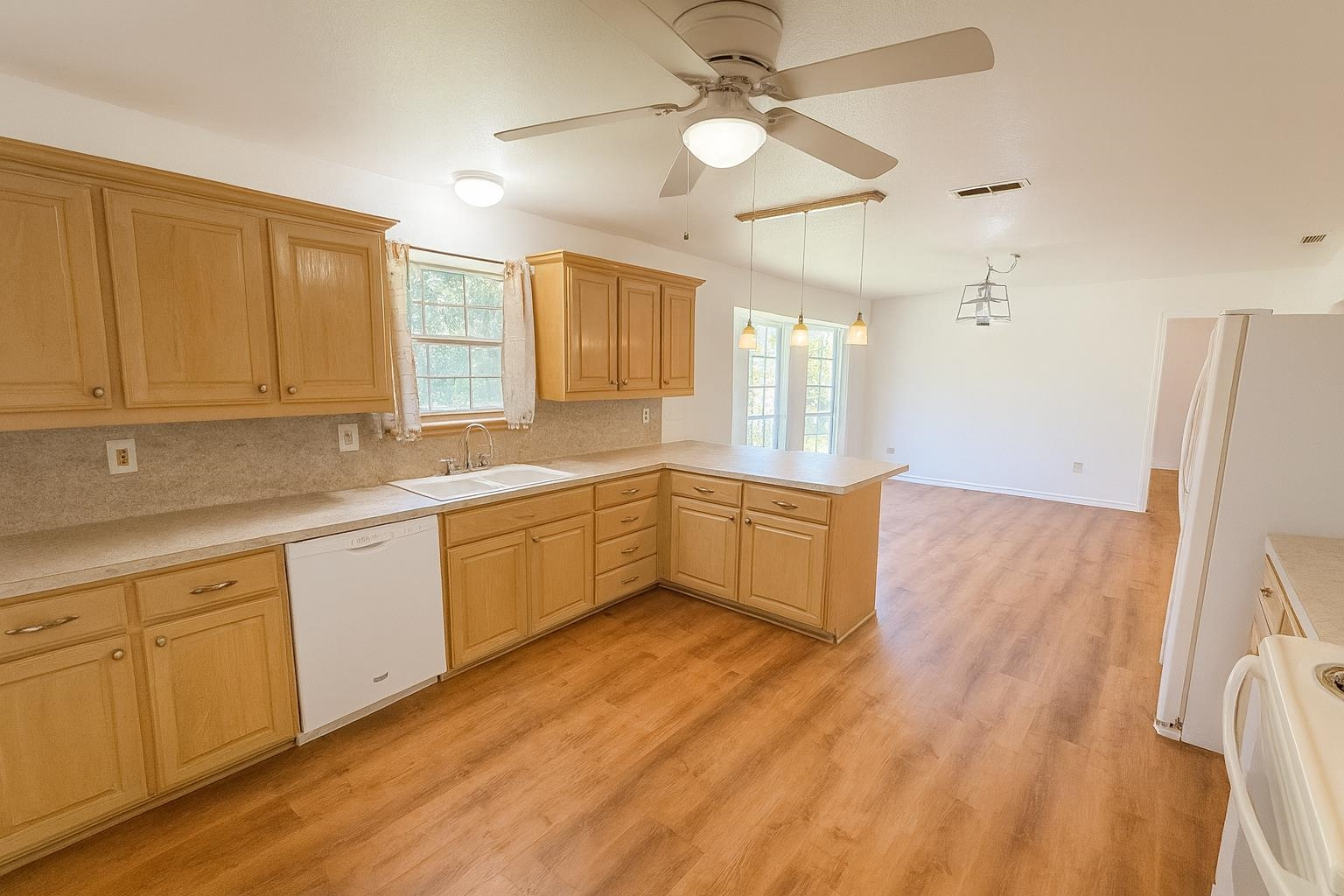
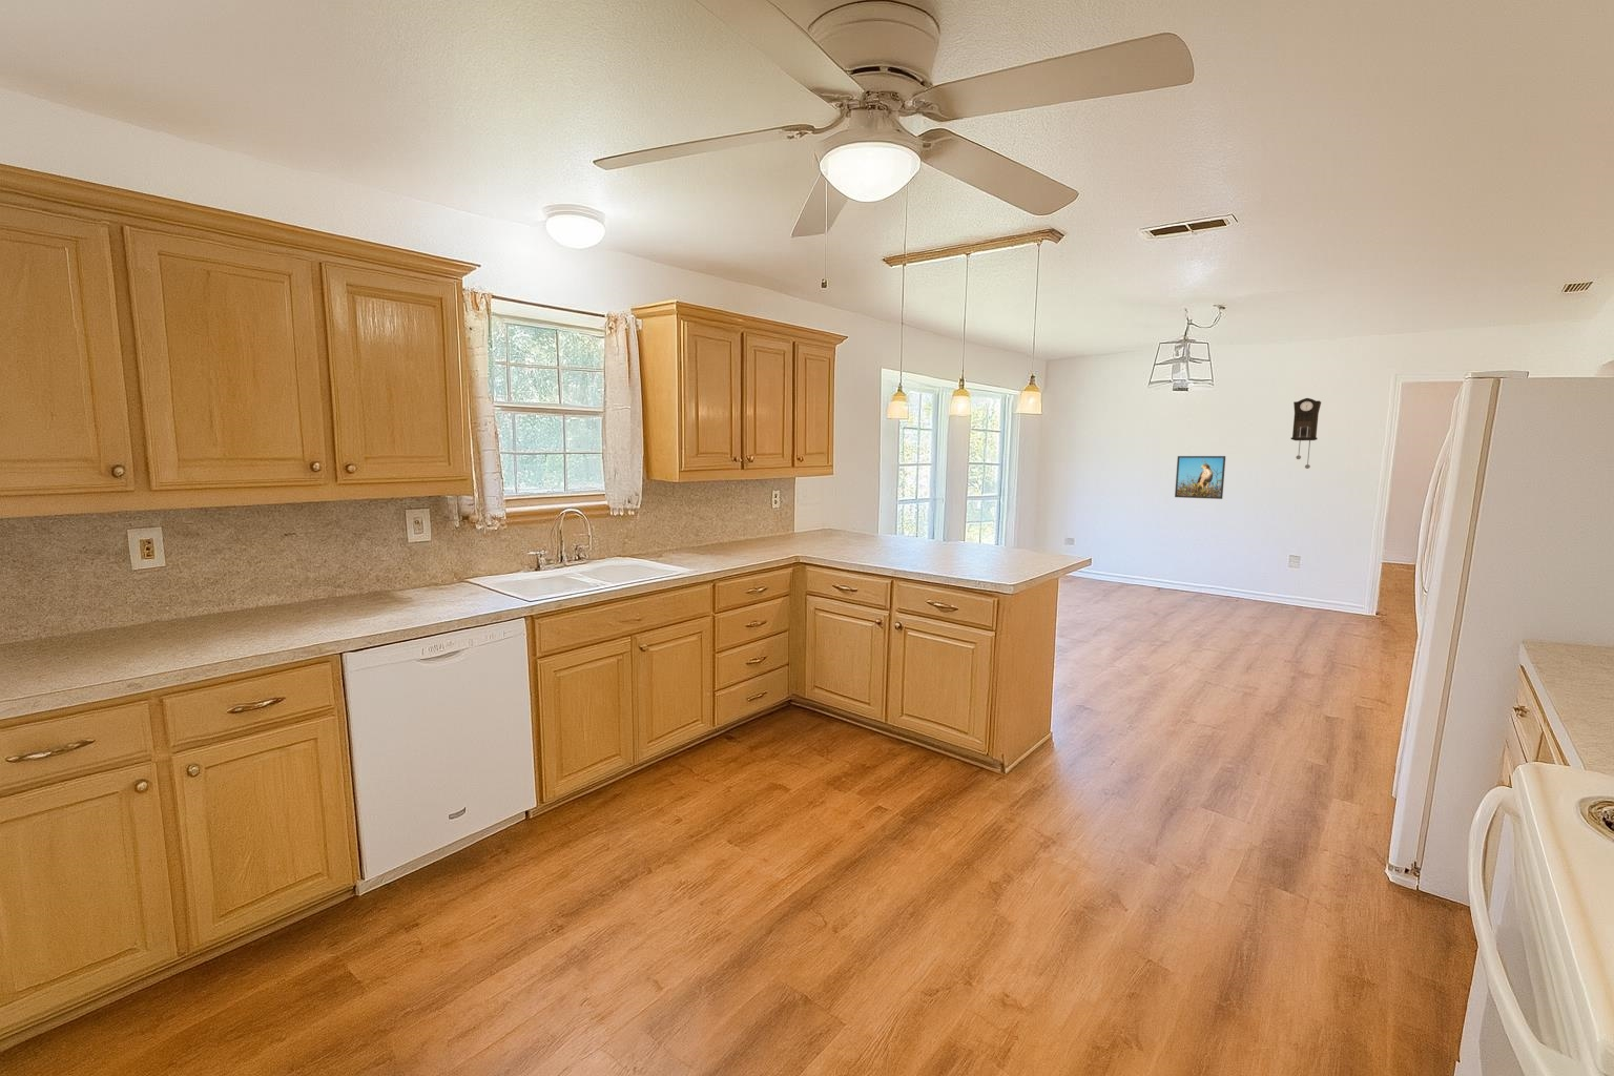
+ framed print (1198, 477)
+ pendulum clock (1304, 432)
